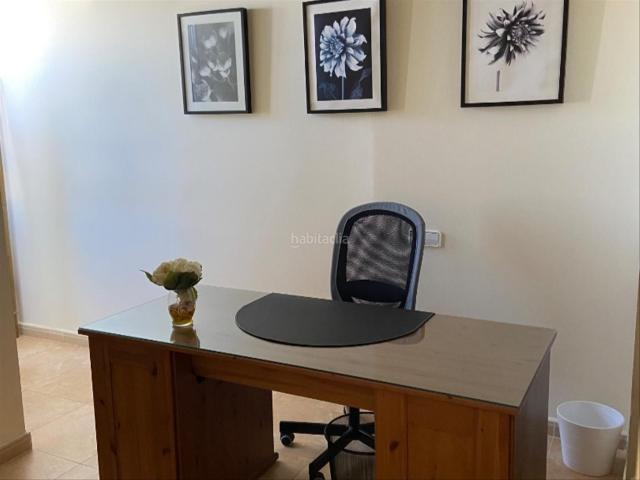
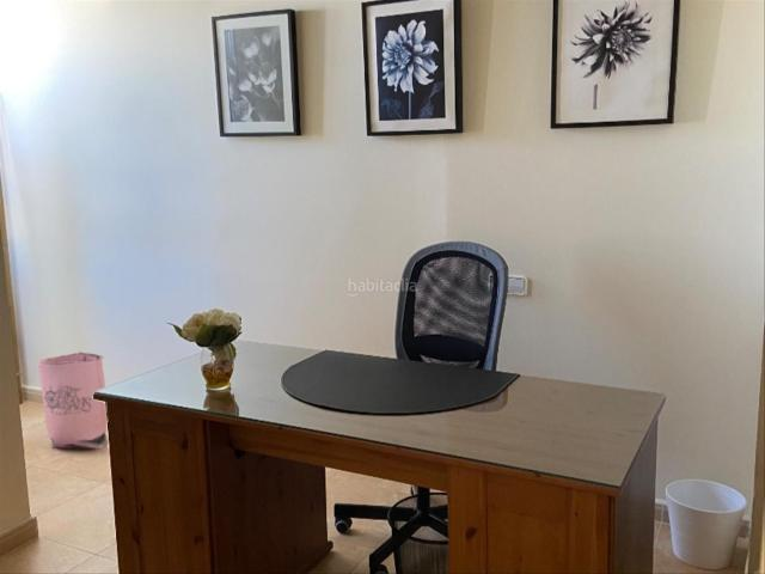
+ bag (74, 401)
